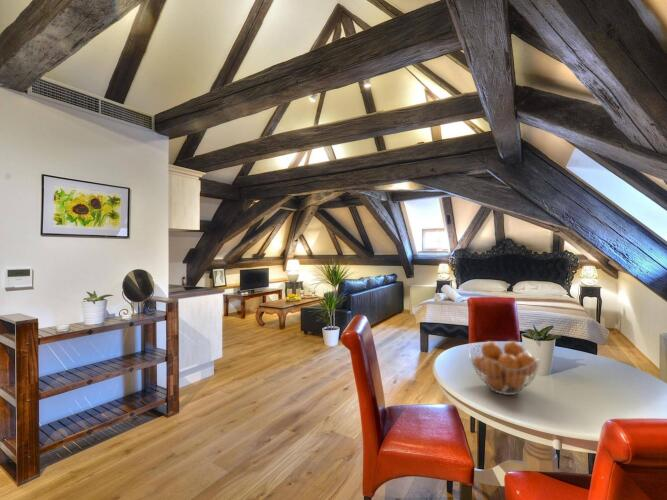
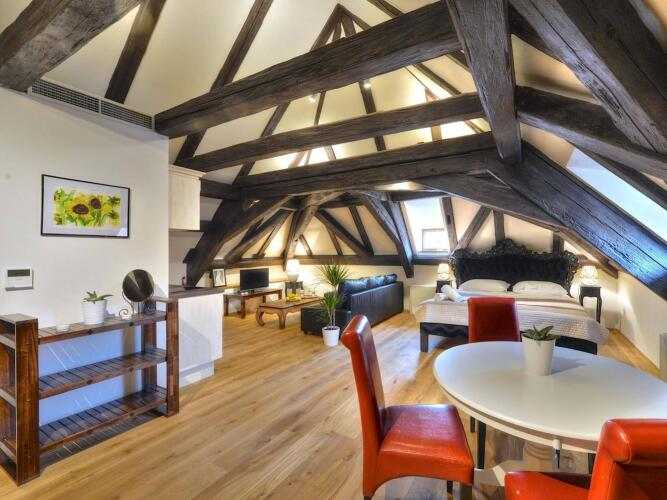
- fruit basket (503, 365)
